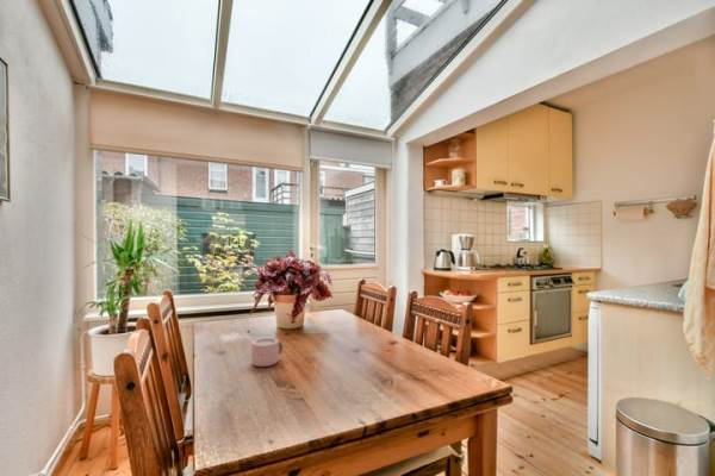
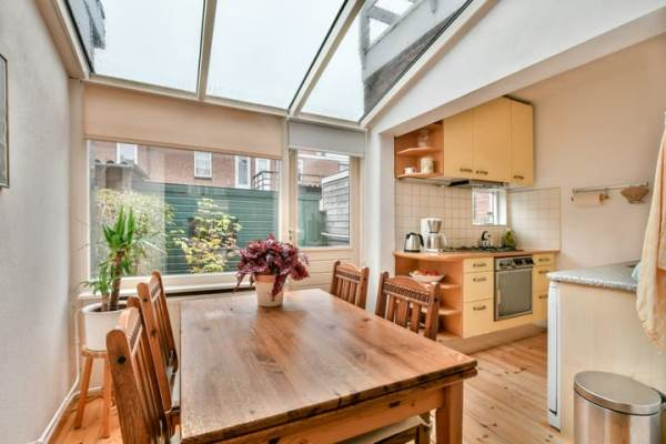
- mug (268, 351)
